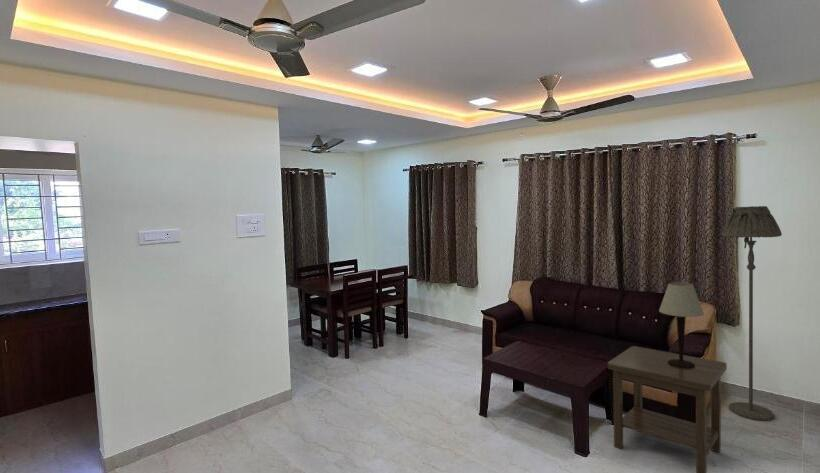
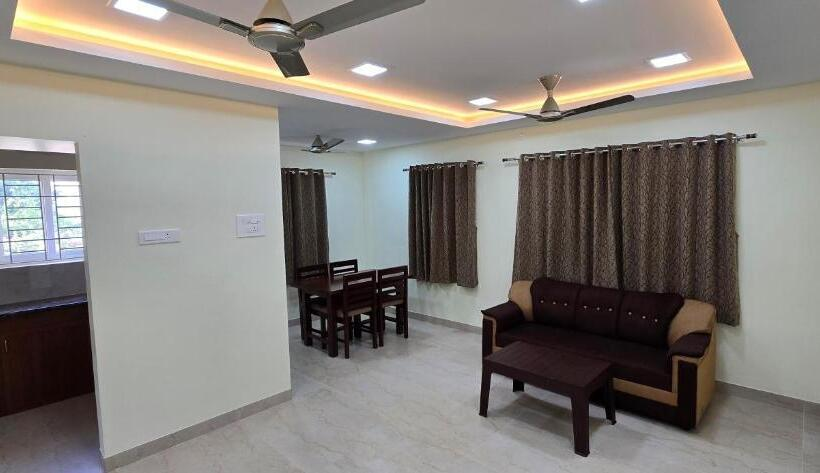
- floor lamp (750, 310)
- side table (663, 414)
- table lamp (681, 324)
